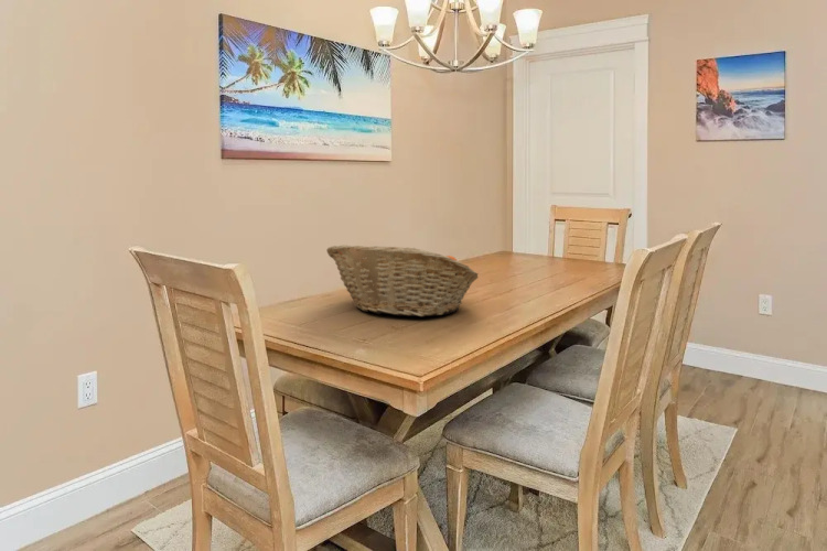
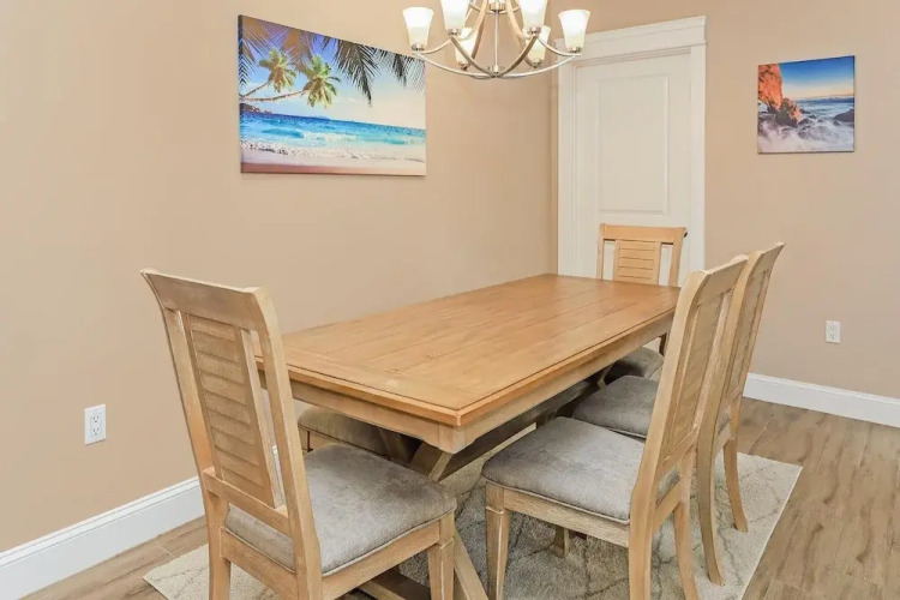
- fruit basket (401, 277)
